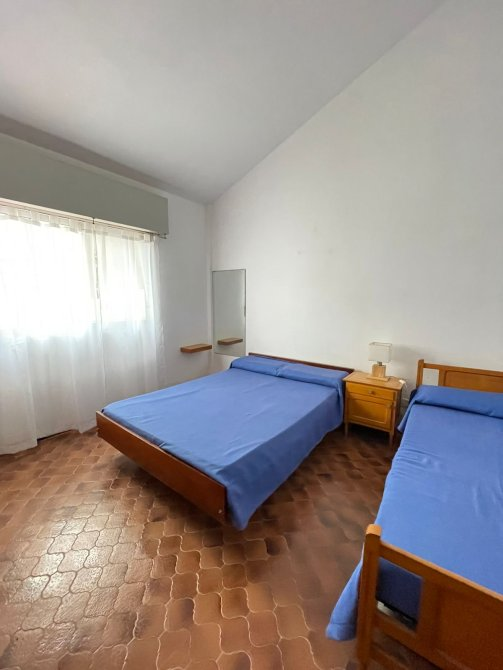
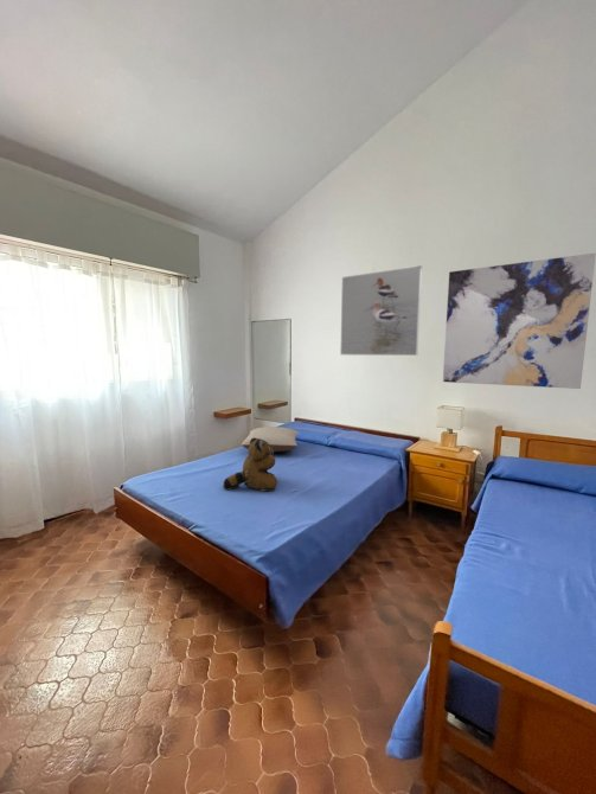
+ teddy bear (250, 463)
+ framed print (377, 314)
+ wall art (510, 325)
+ pillow (271, 438)
